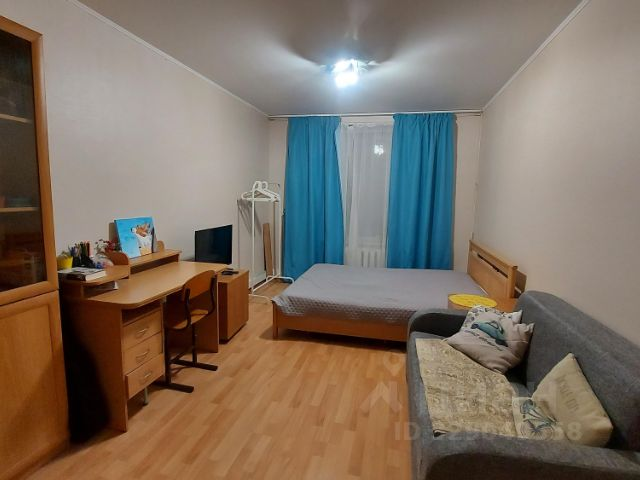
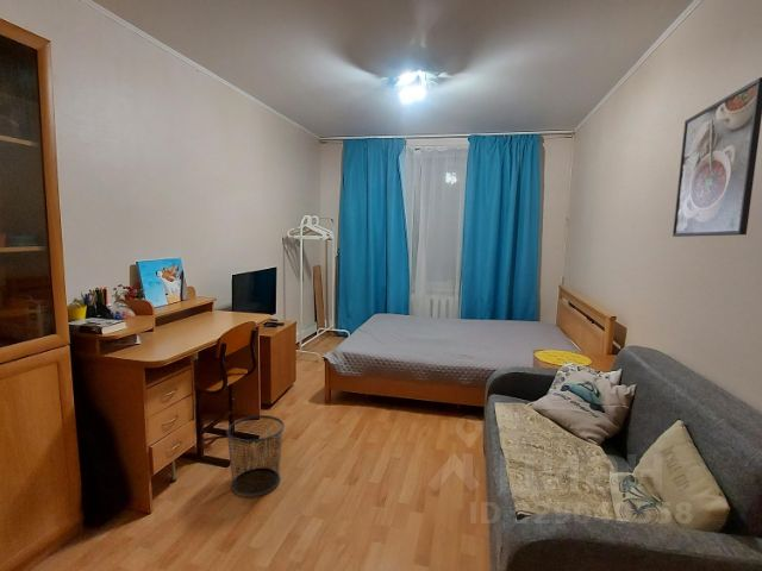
+ waste bin (256, 453)
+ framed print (711, 170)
